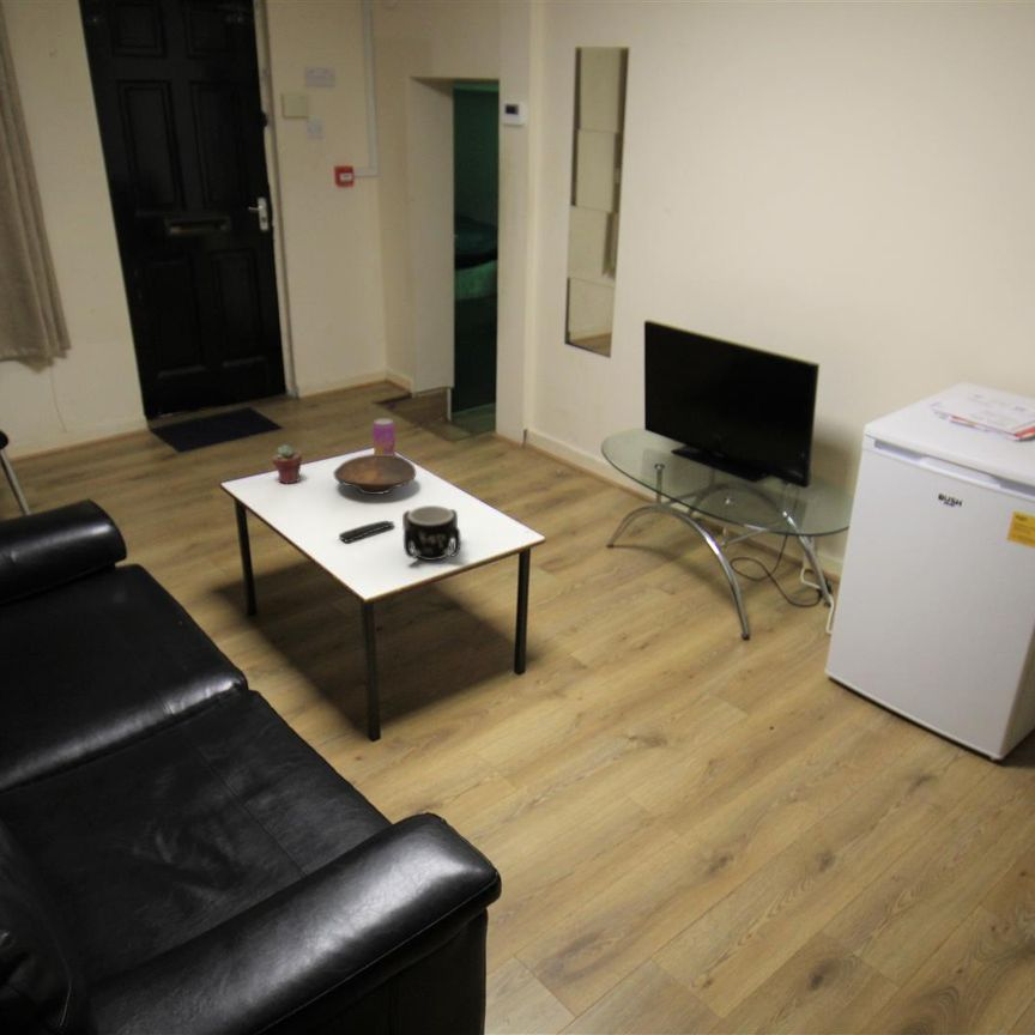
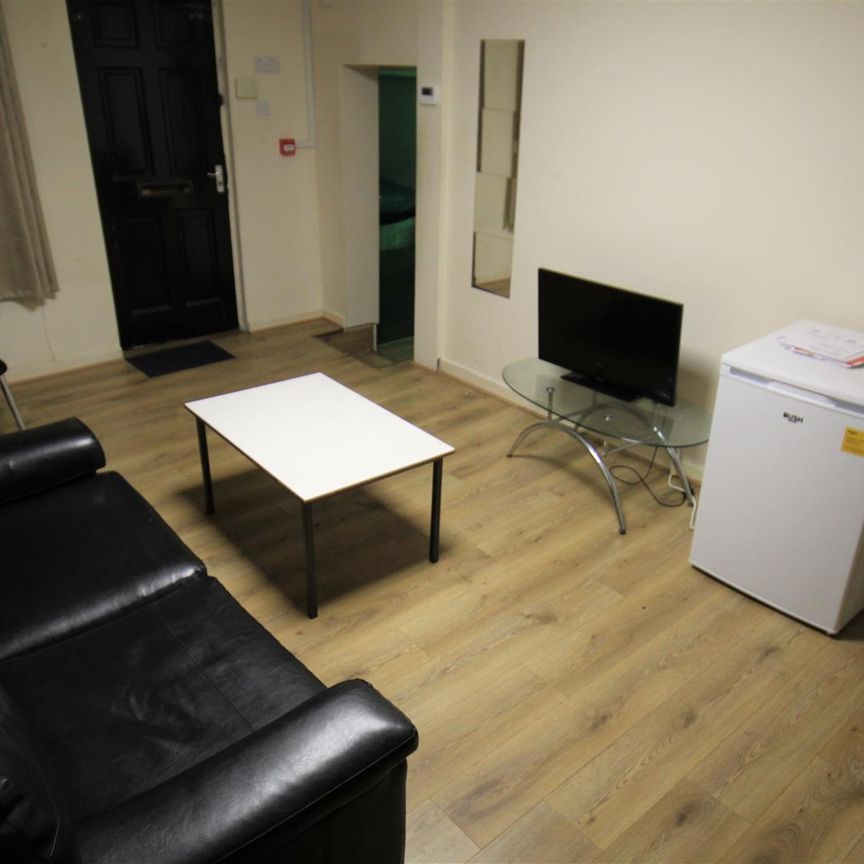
- remote control (368, 529)
- decorative bowl (374, 477)
- mug (431, 534)
- beverage can (383, 437)
- potted succulent (288, 462)
